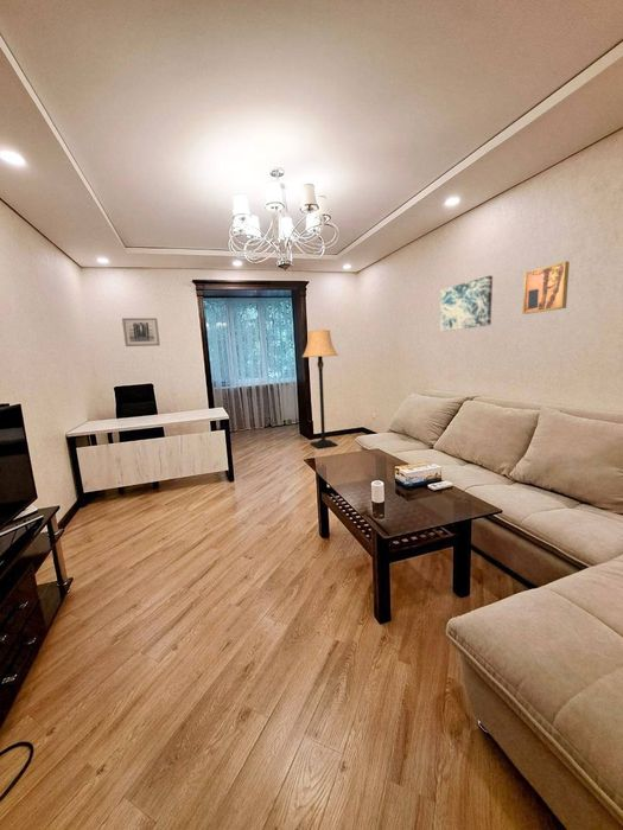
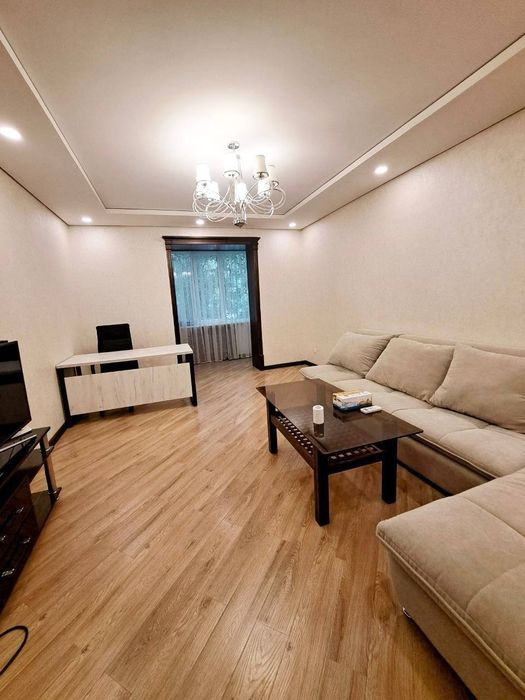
- wall art (464, 306)
- wall art (141, 332)
- lamp (320, 389)
- wall art (543, 289)
